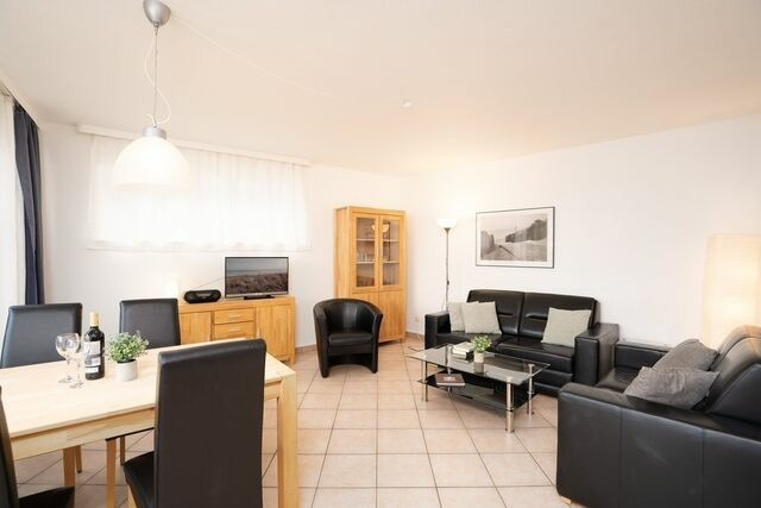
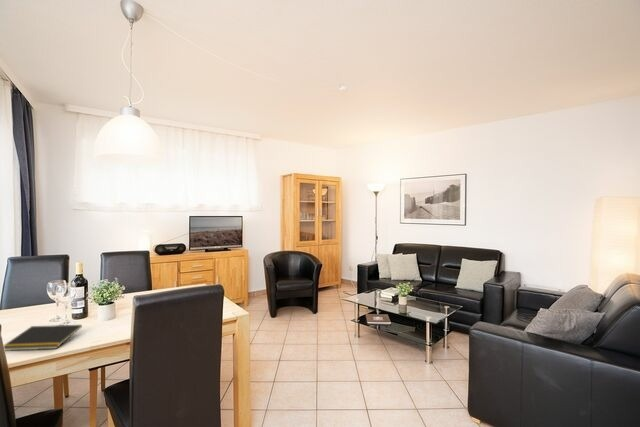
+ notepad (43, 336)
